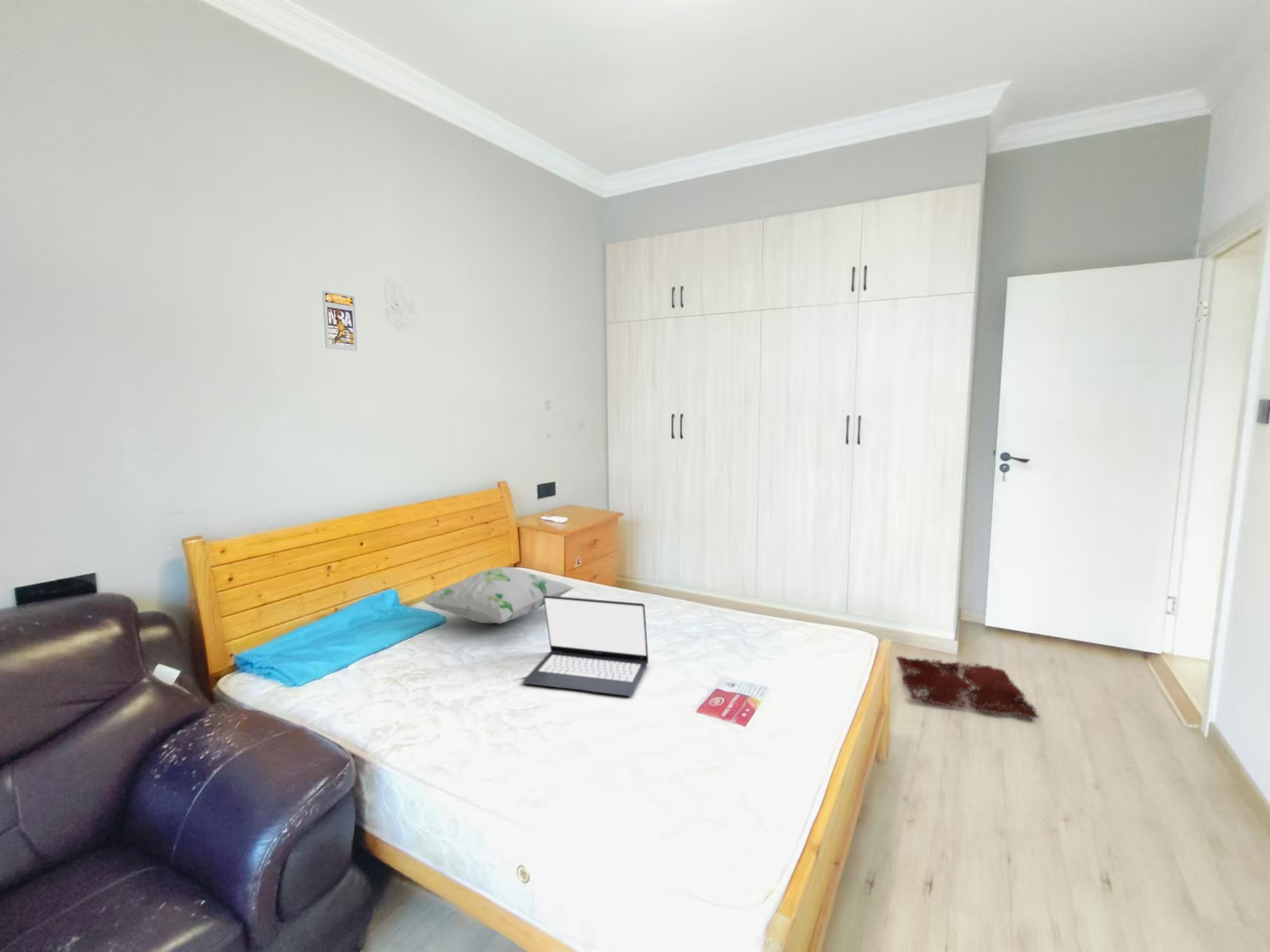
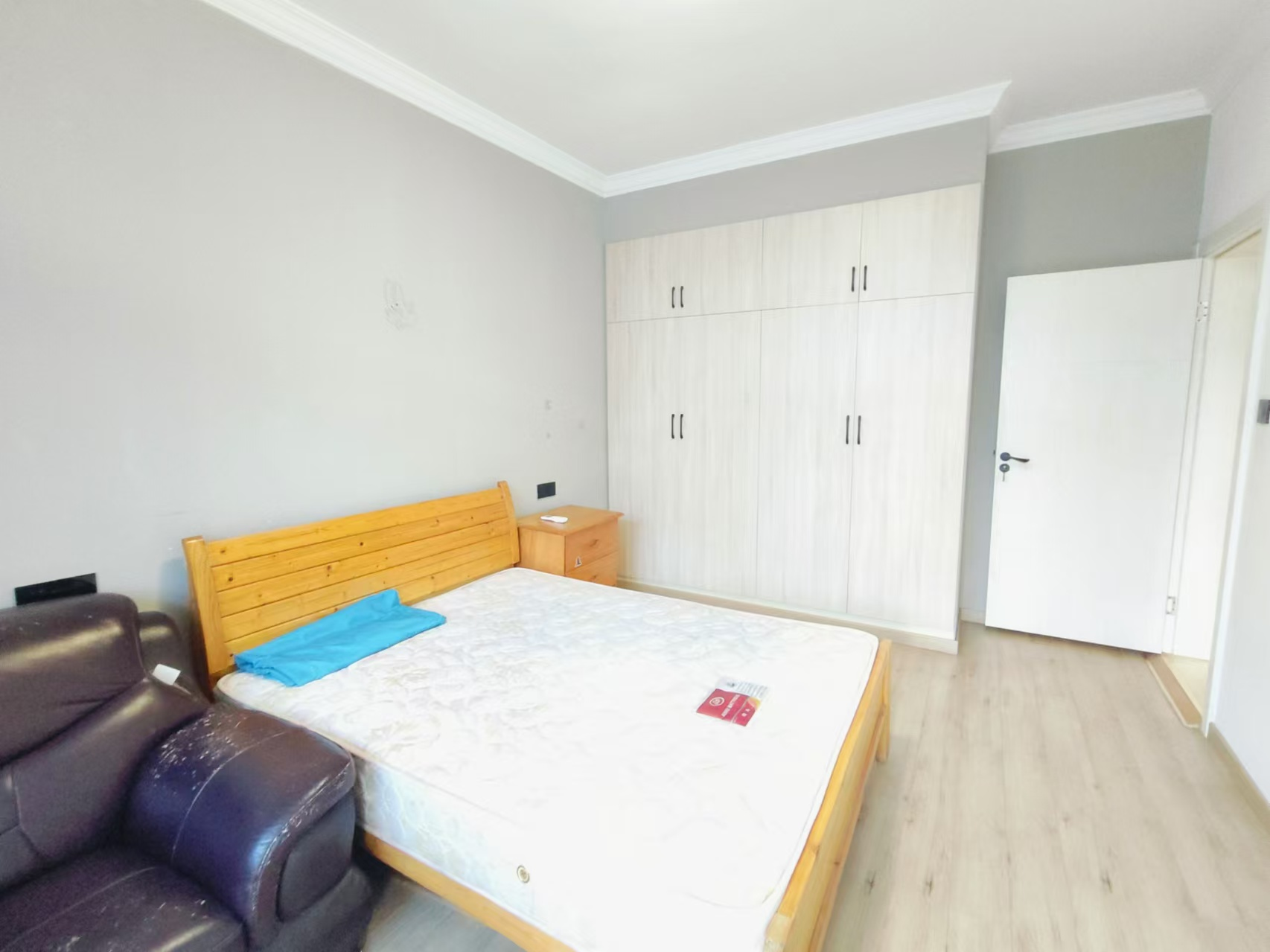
- laptop (587, 639)
- decorative pillow (499, 593)
- rug (960, 681)
- trading card display case (340, 322)
